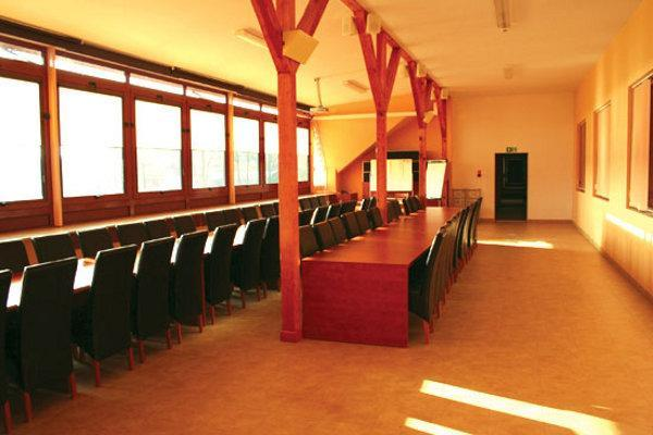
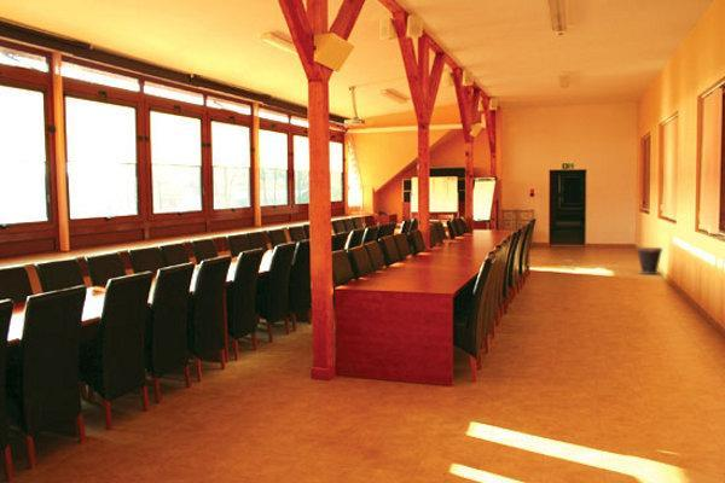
+ waste bin (649, 258)
